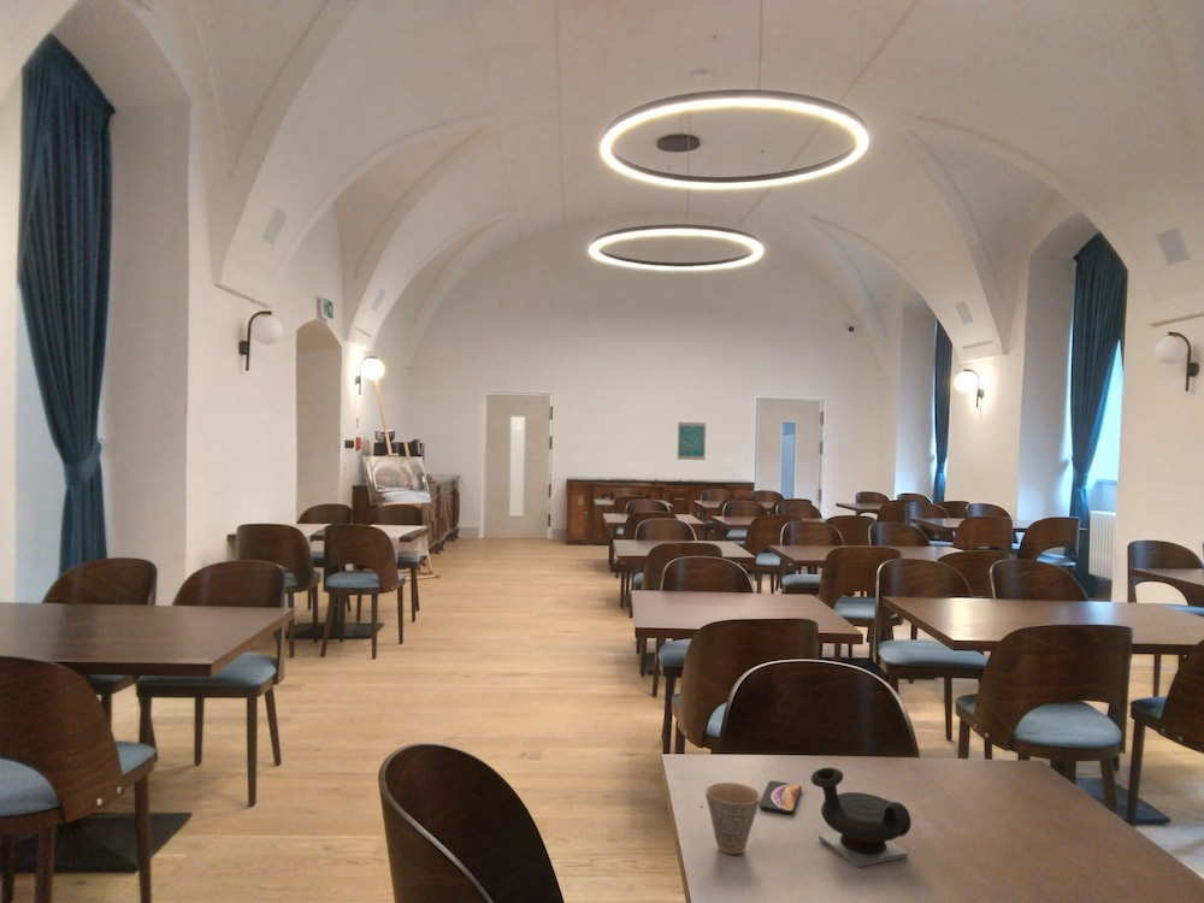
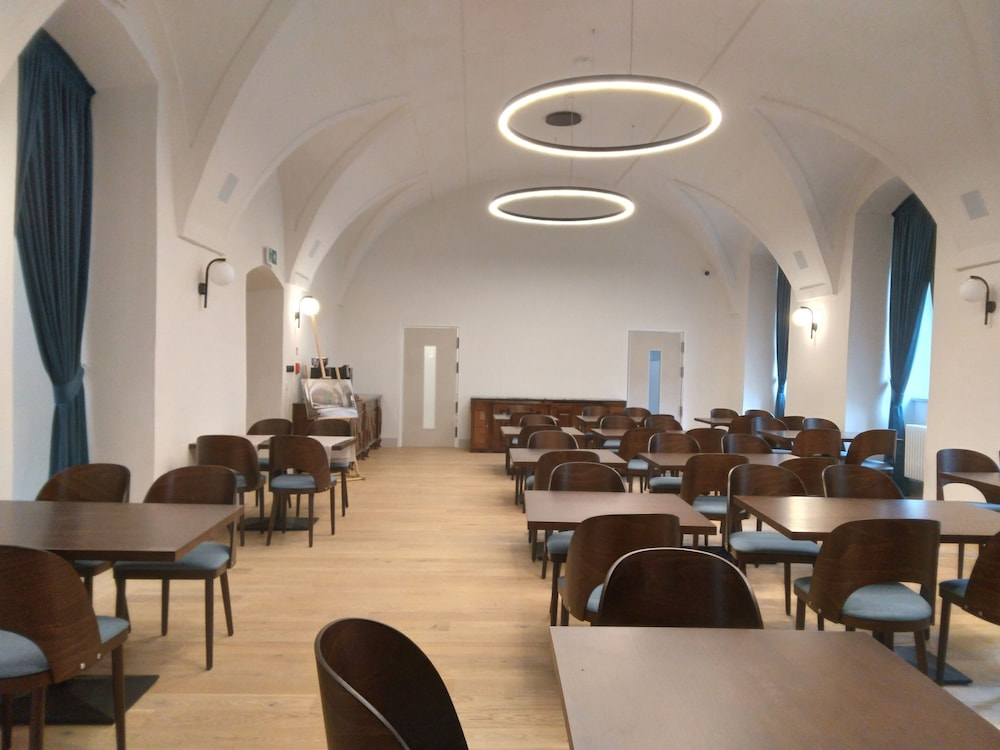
- teapot (863, 811)
- wall art (691, 441)
- cup (732, 819)
- smartphone (780, 796)
